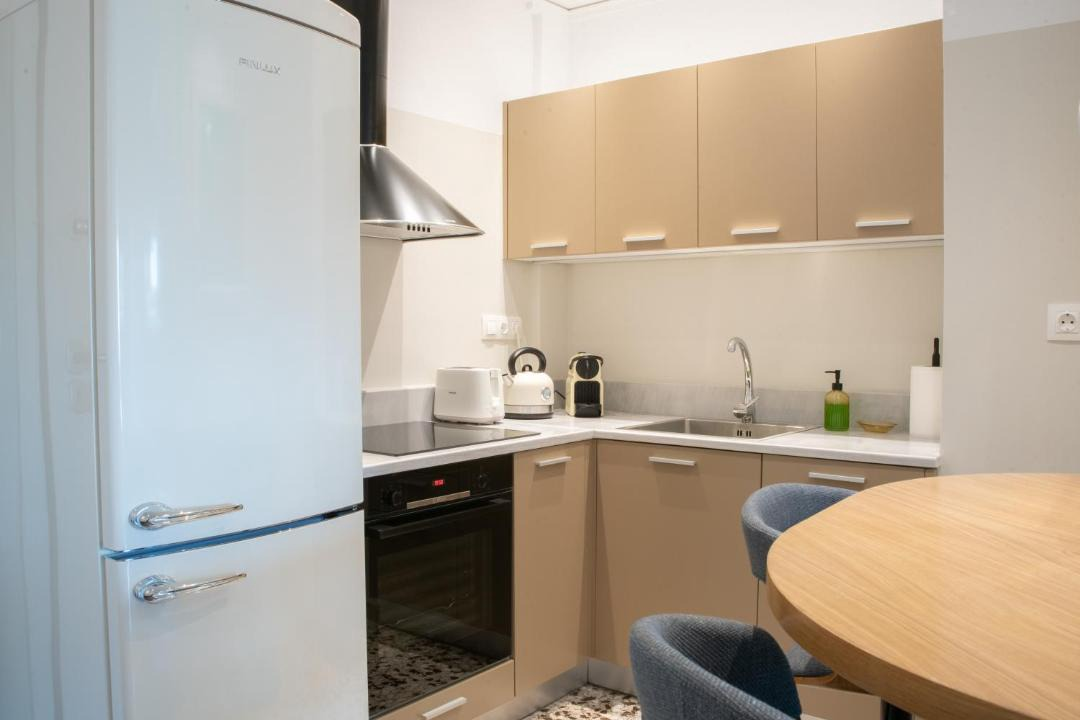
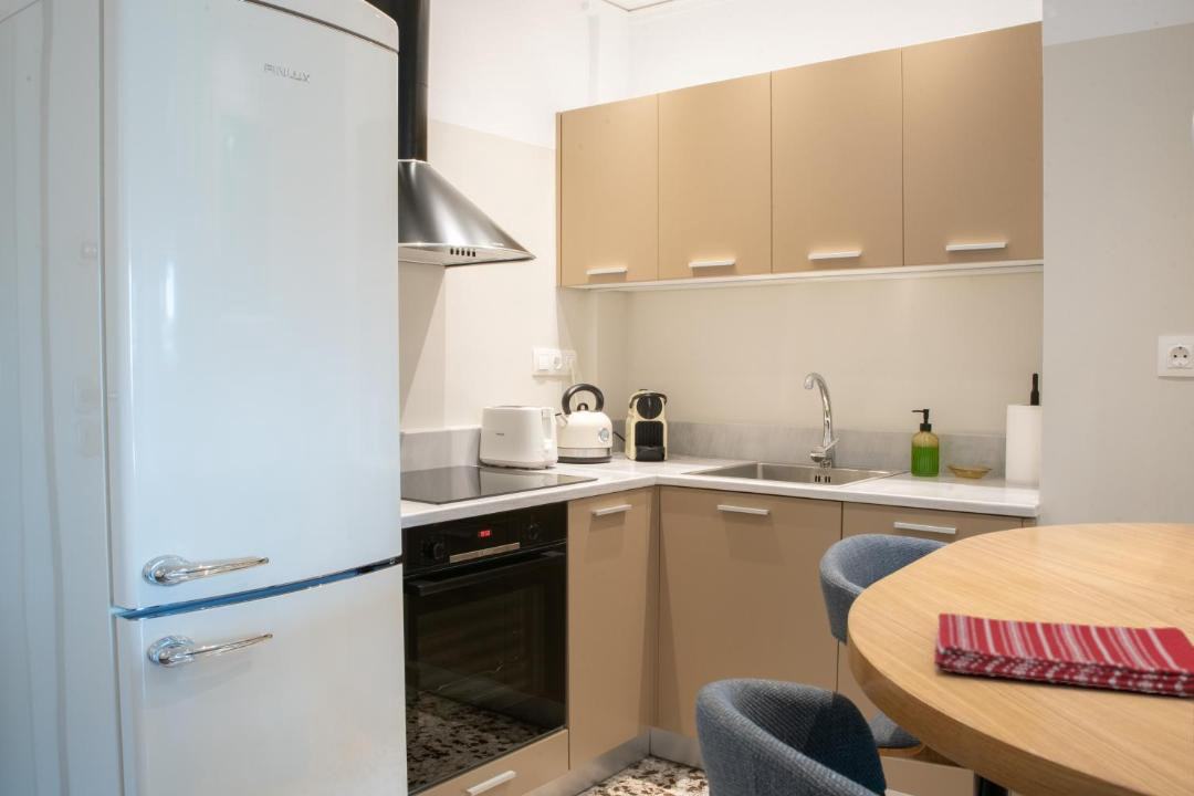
+ dish towel (1062, 646)
